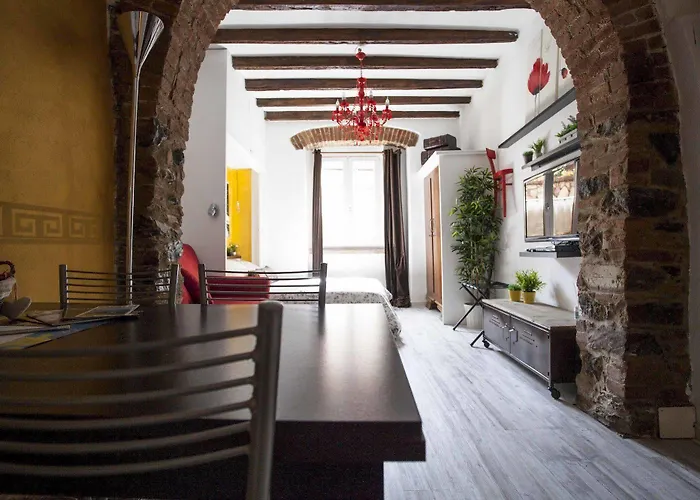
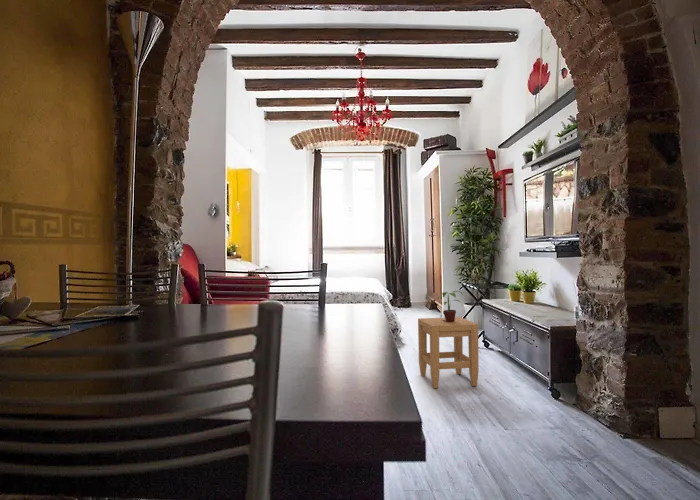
+ potted plant (449, 306)
+ stool (447, 352)
